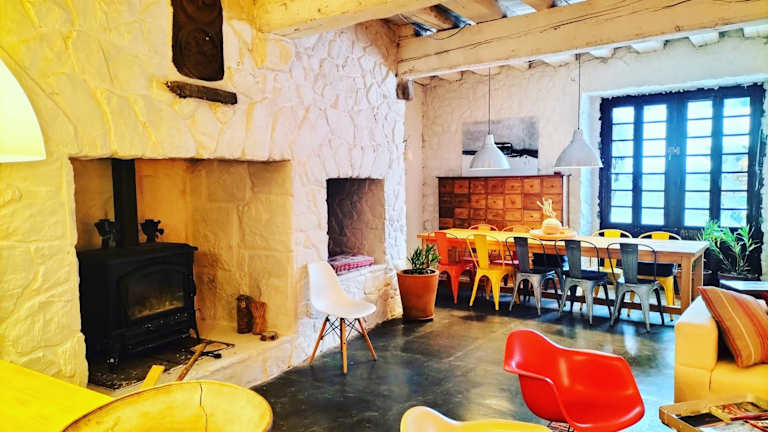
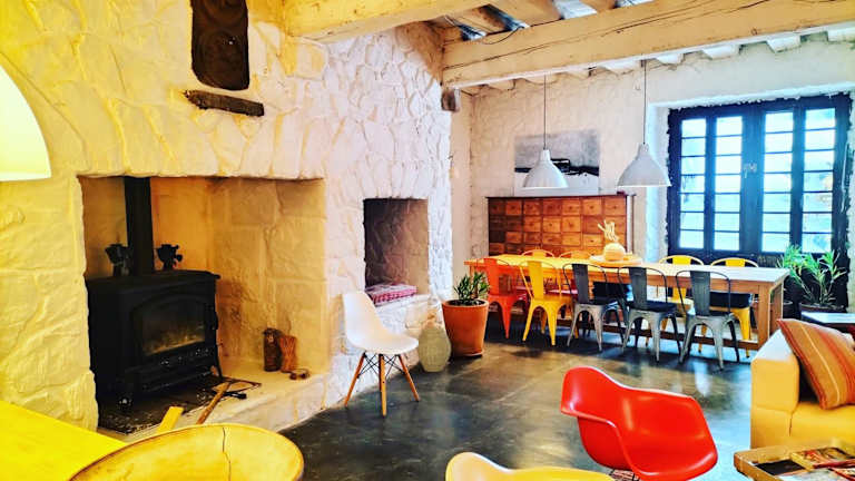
+ woven basket (433, 347)
